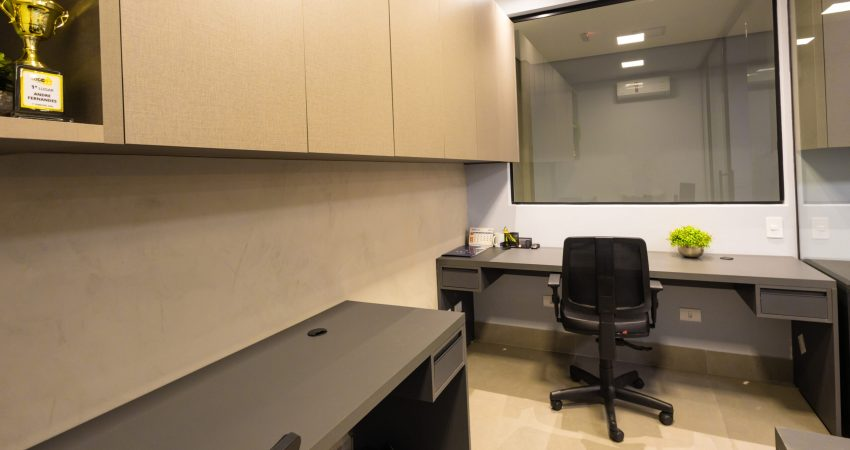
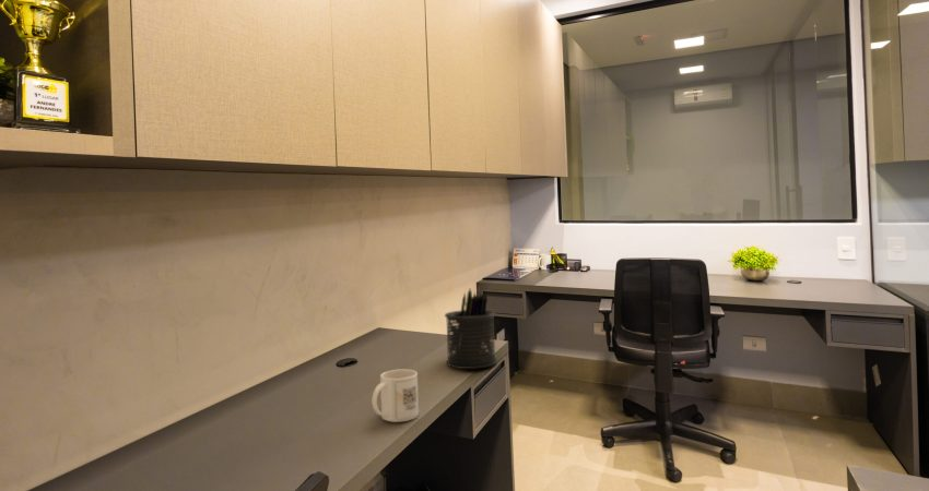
+ pen holder (470, 325)
+ mug (395, 395)
